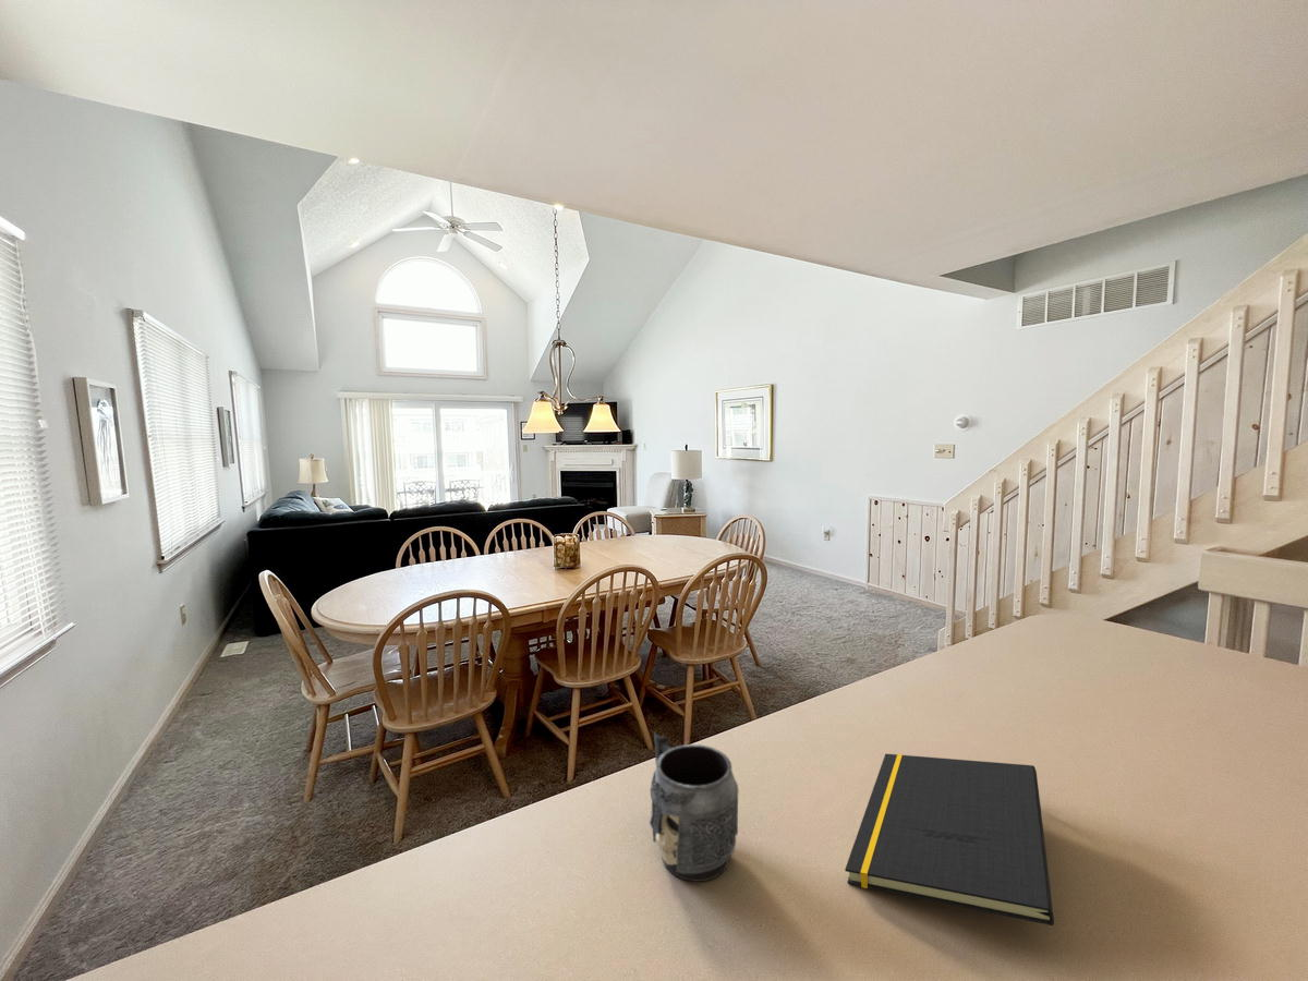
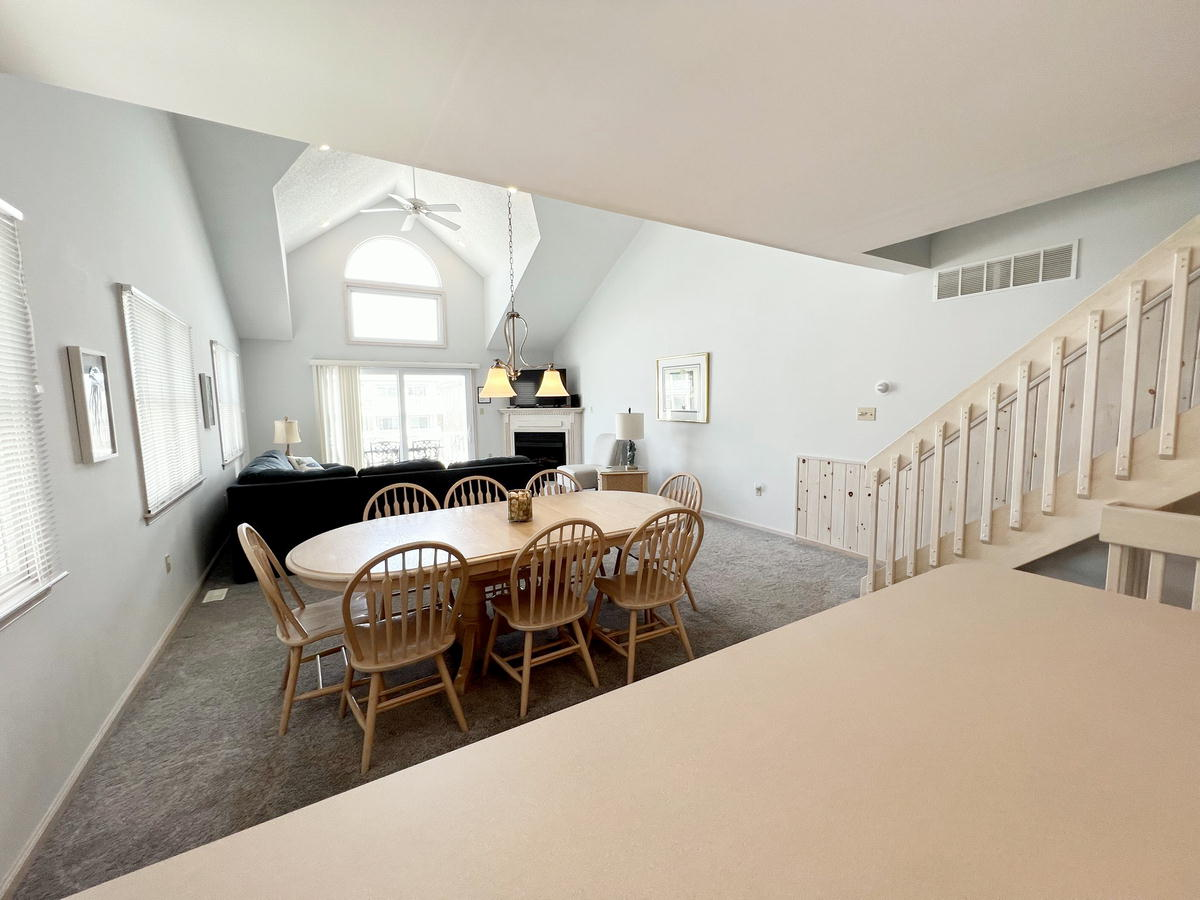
- mug (682, 800)
- notepad (949, 819)
